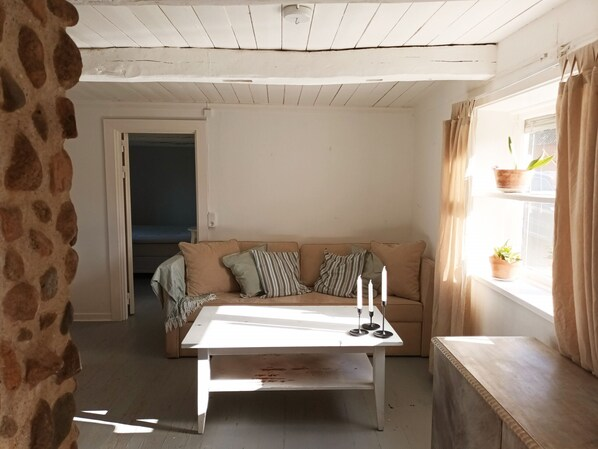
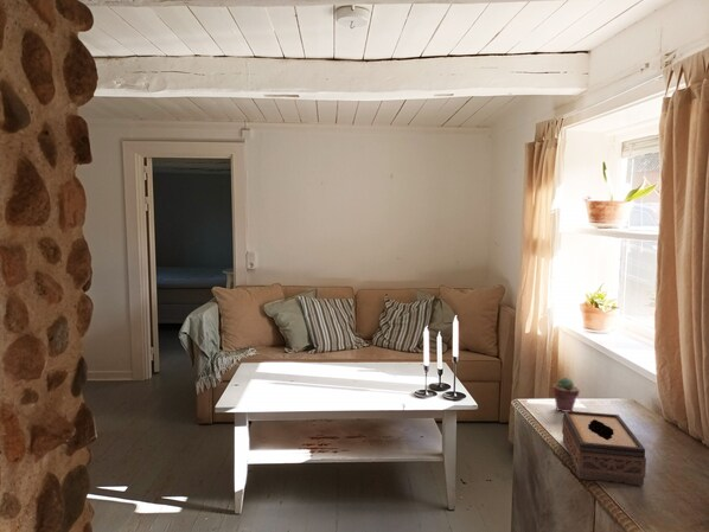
+ tissue box (600, 444)
+ potted succulent (564, 393)
